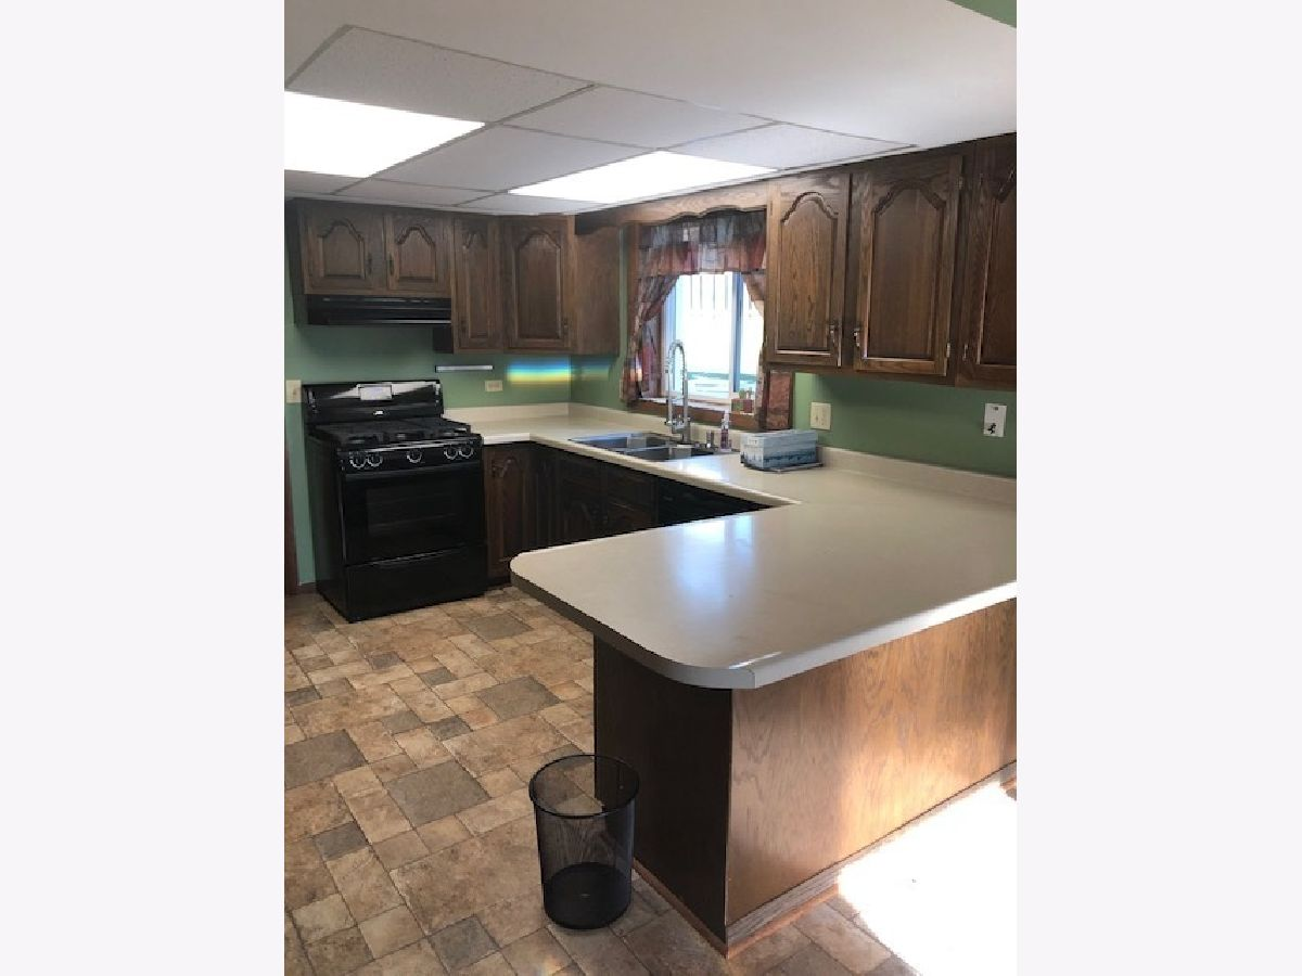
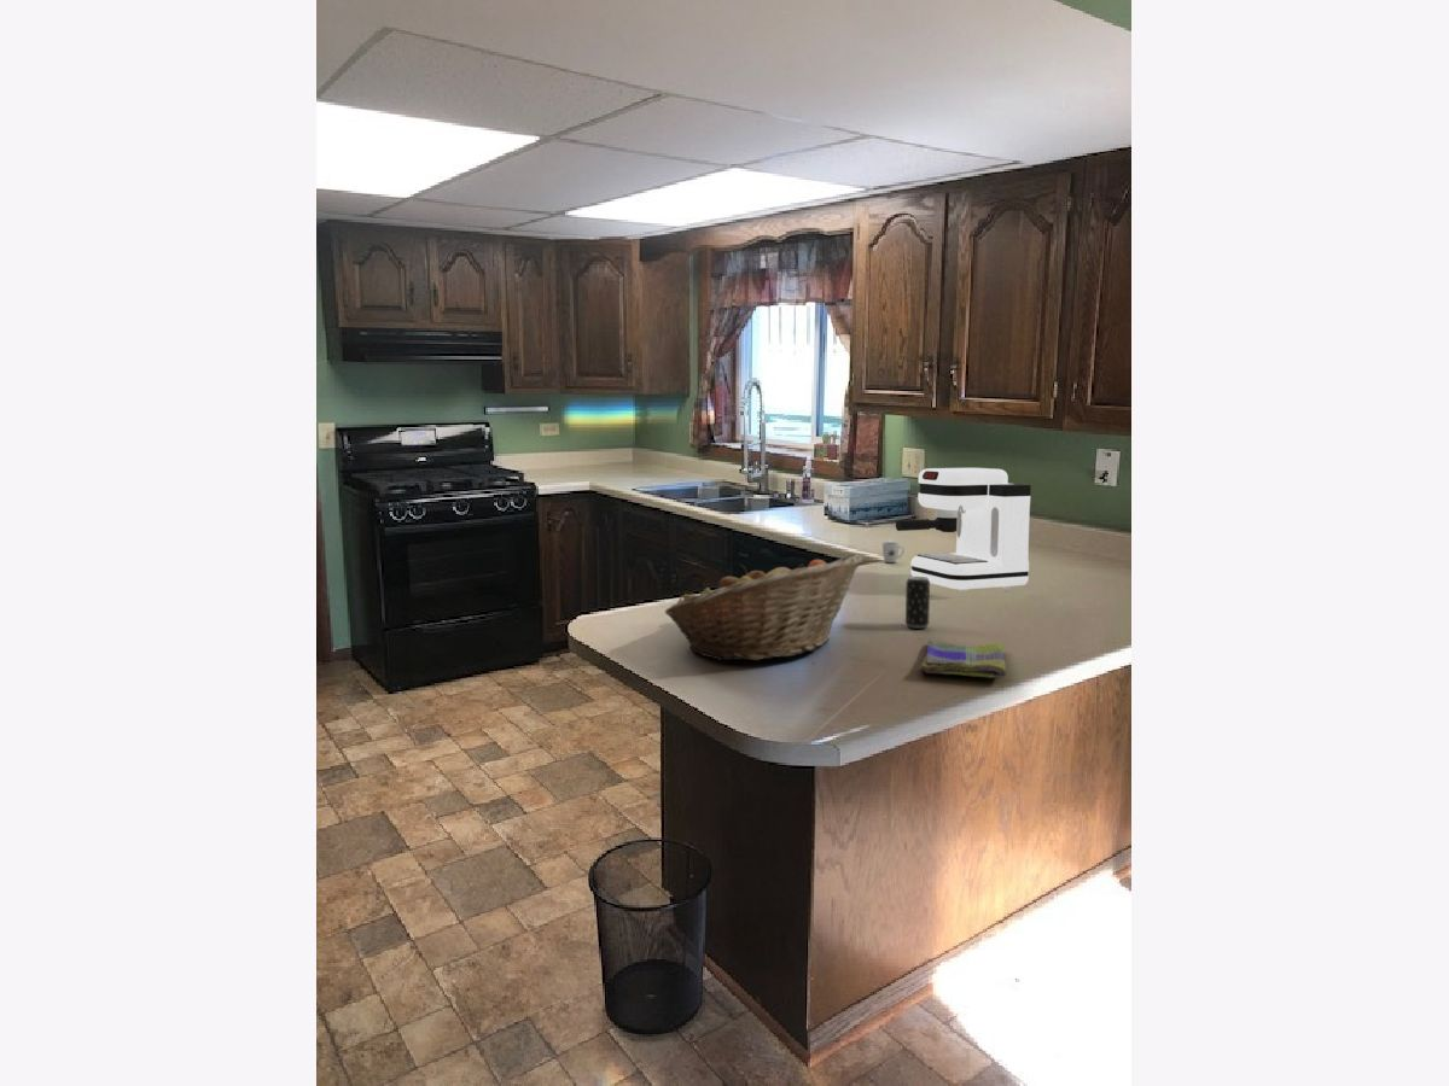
+ dish towel (964, 658)
+ fruit basket (767, 600)
+ beverage can (916, 602)
+ coffee maker (965, 527)
+ cup (892, 545)
